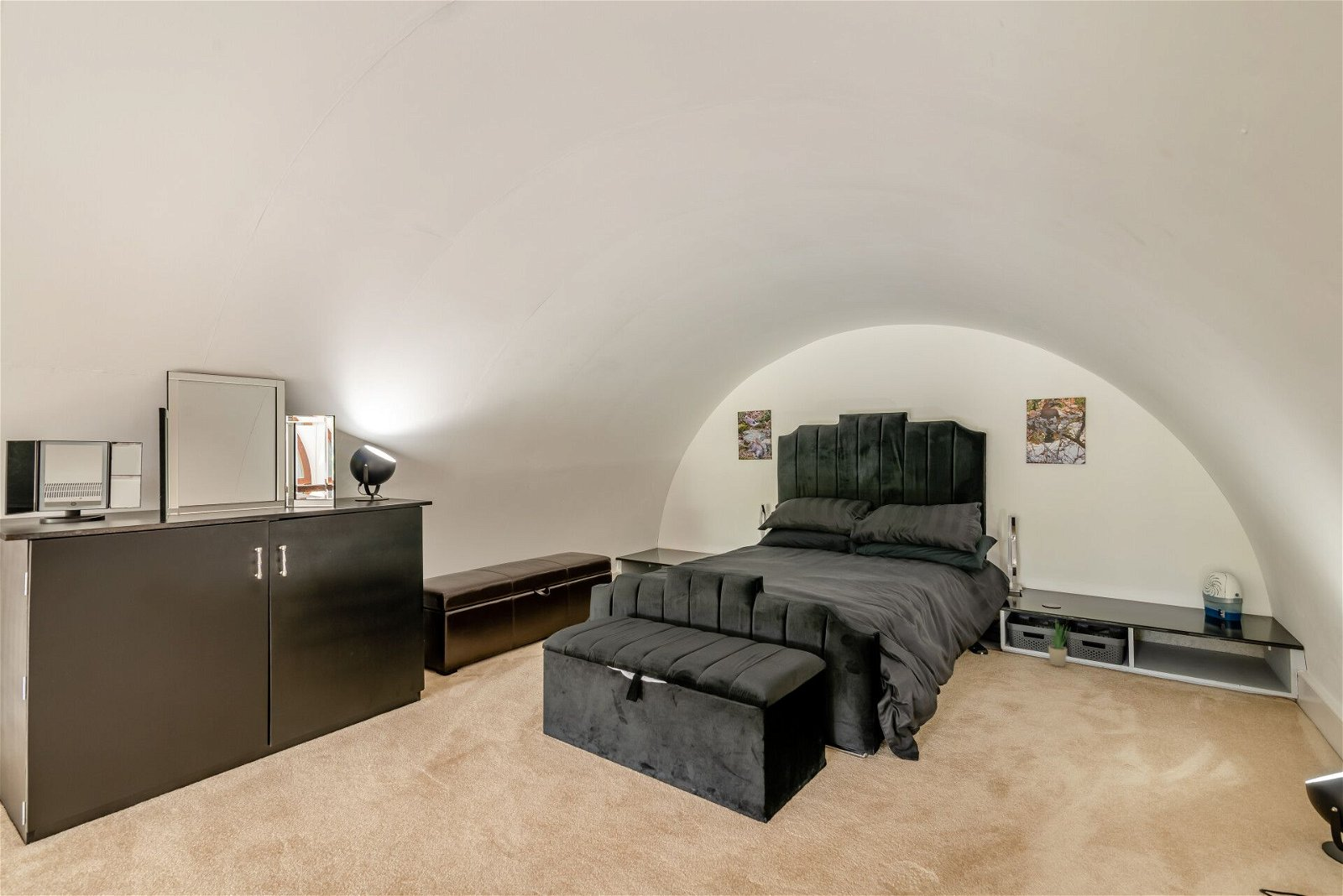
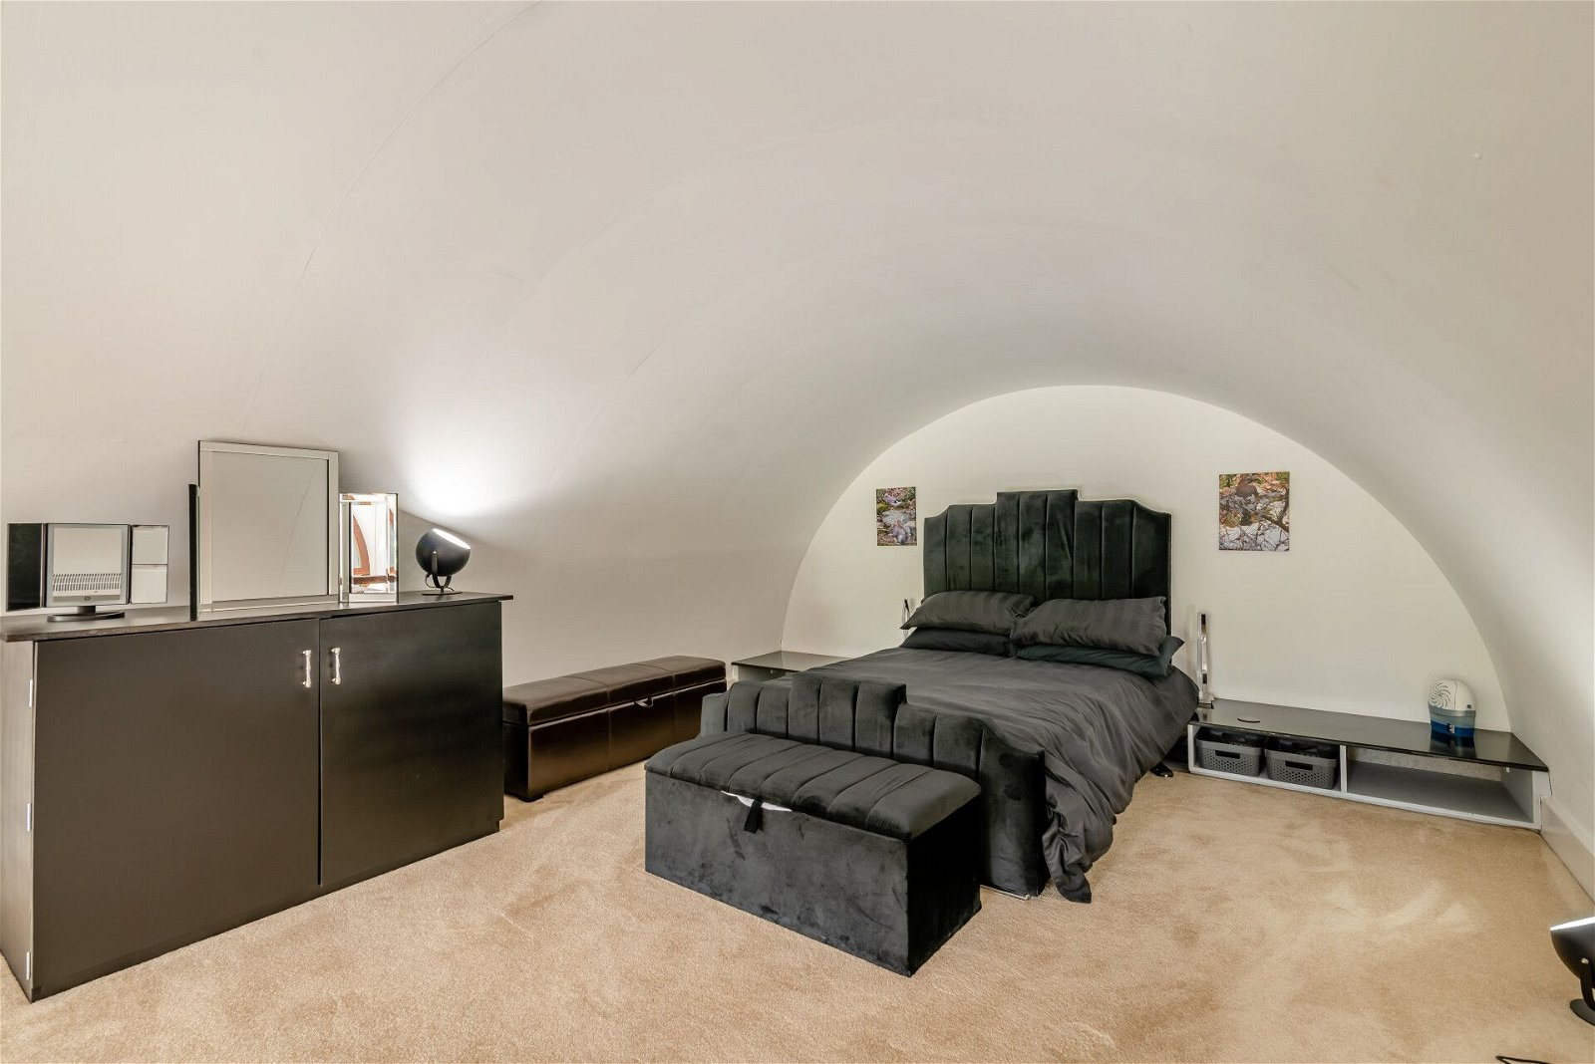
- potted plant (1059, 641)
